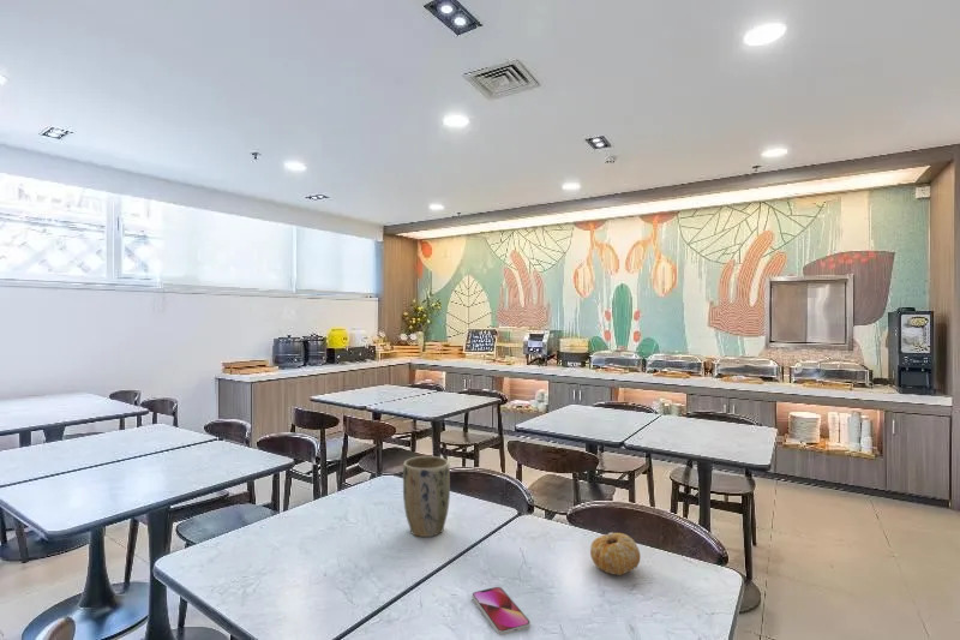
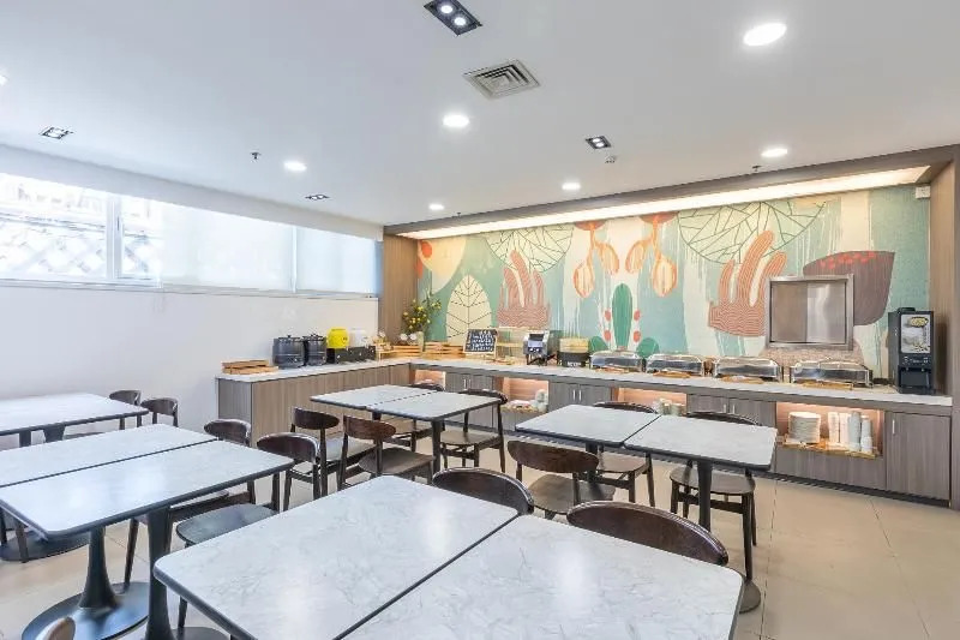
- plant pot (426, 496)
- smartphone (499, 609)
- fruit (614, 551)
